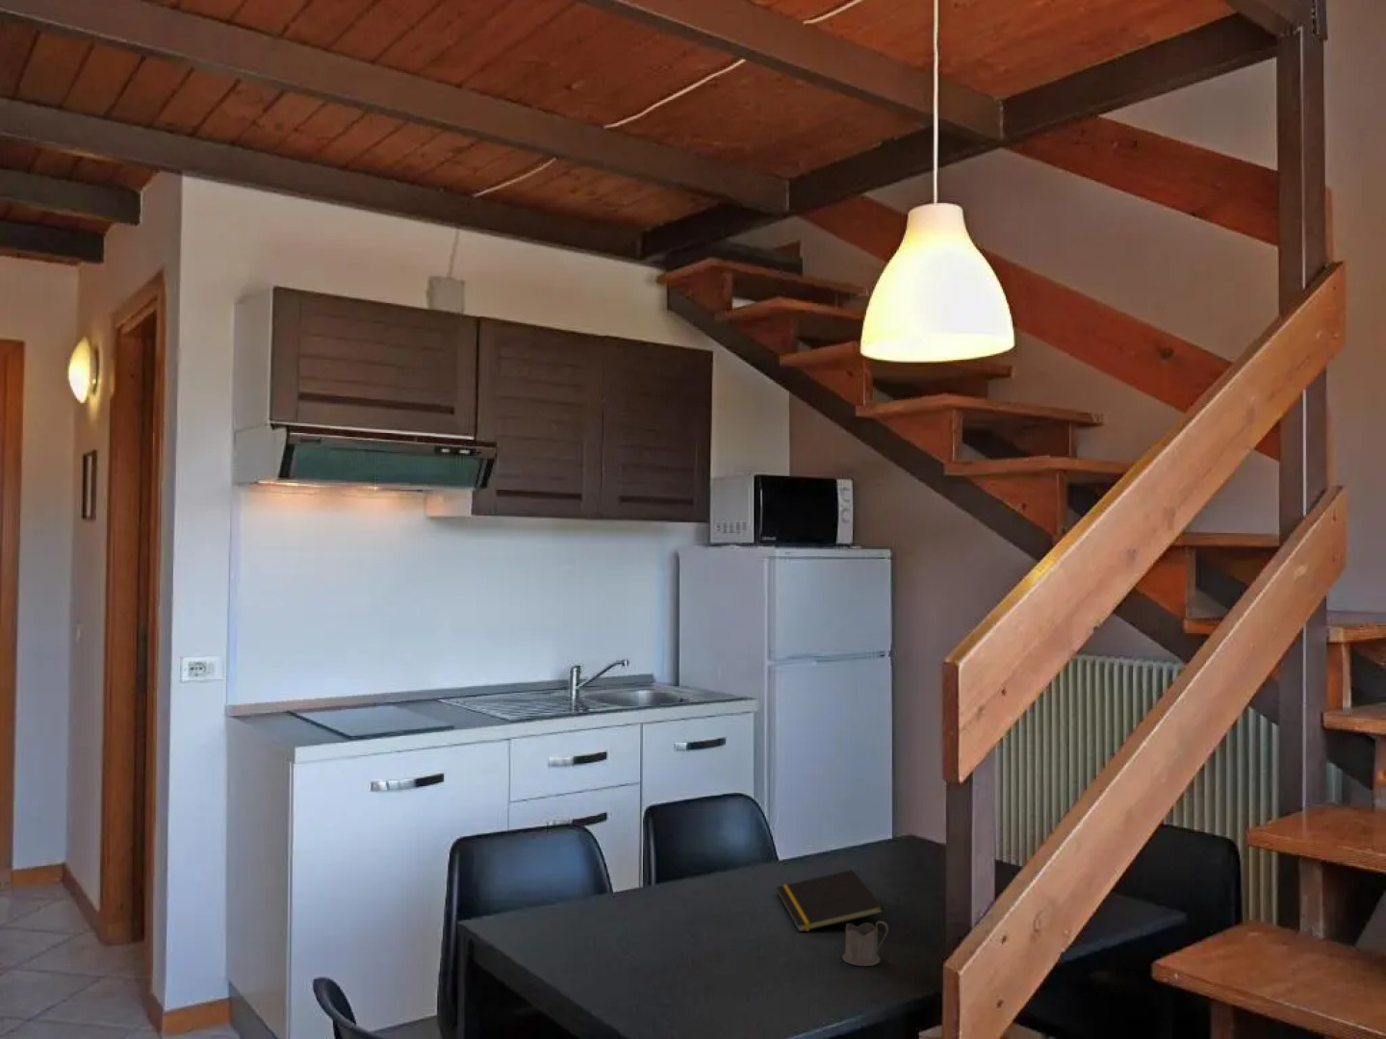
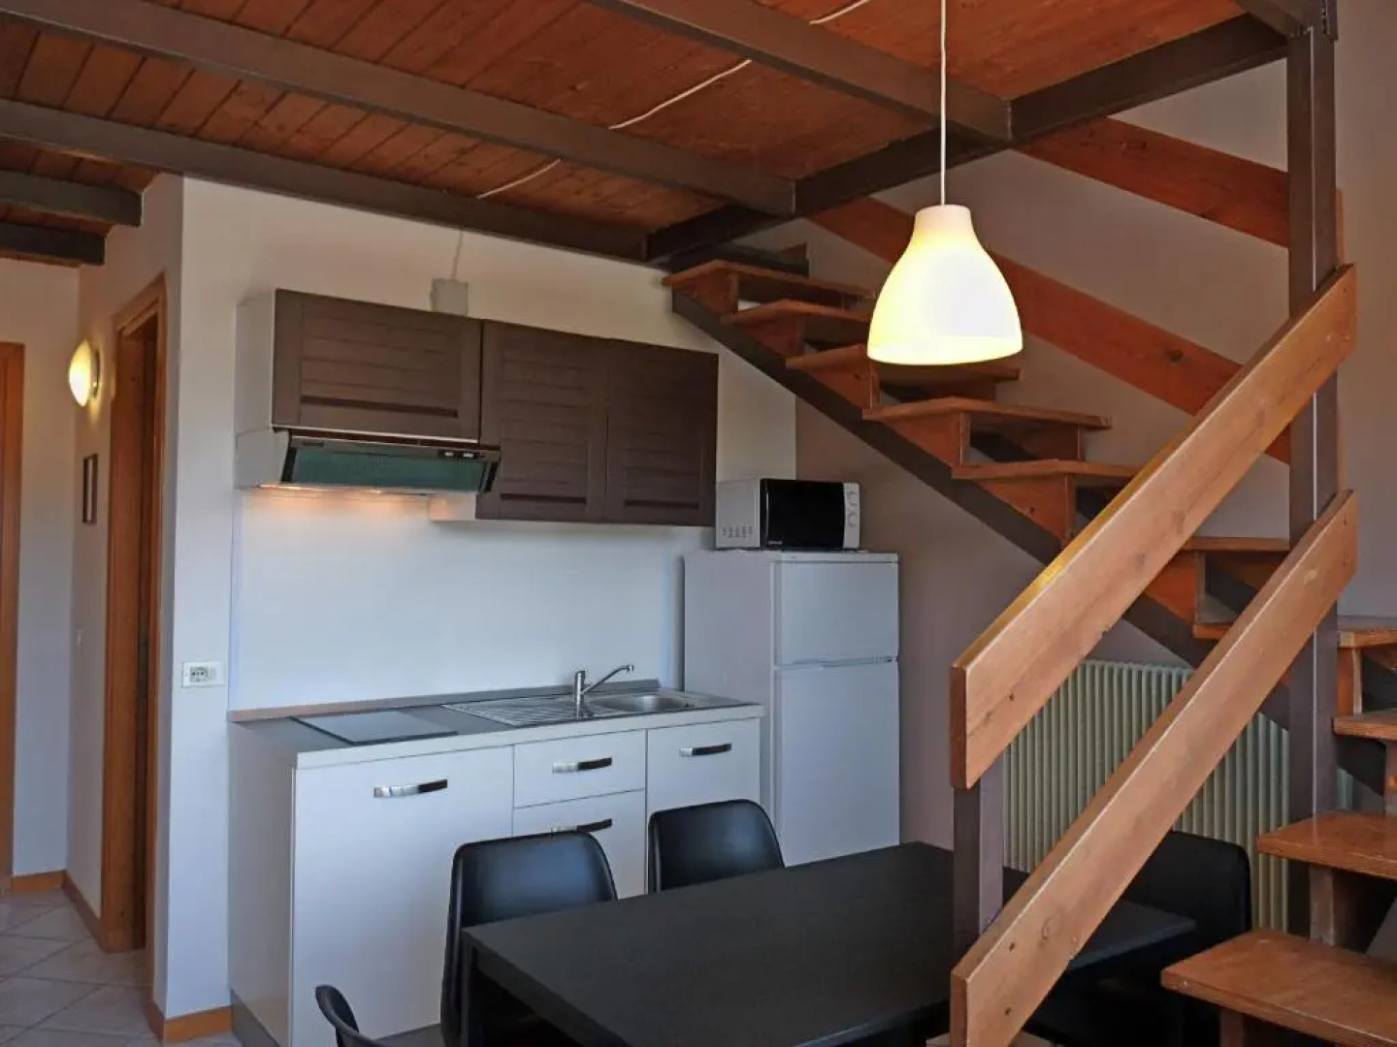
- notepad (827, 898)
- tea glass holder (864, 933)
